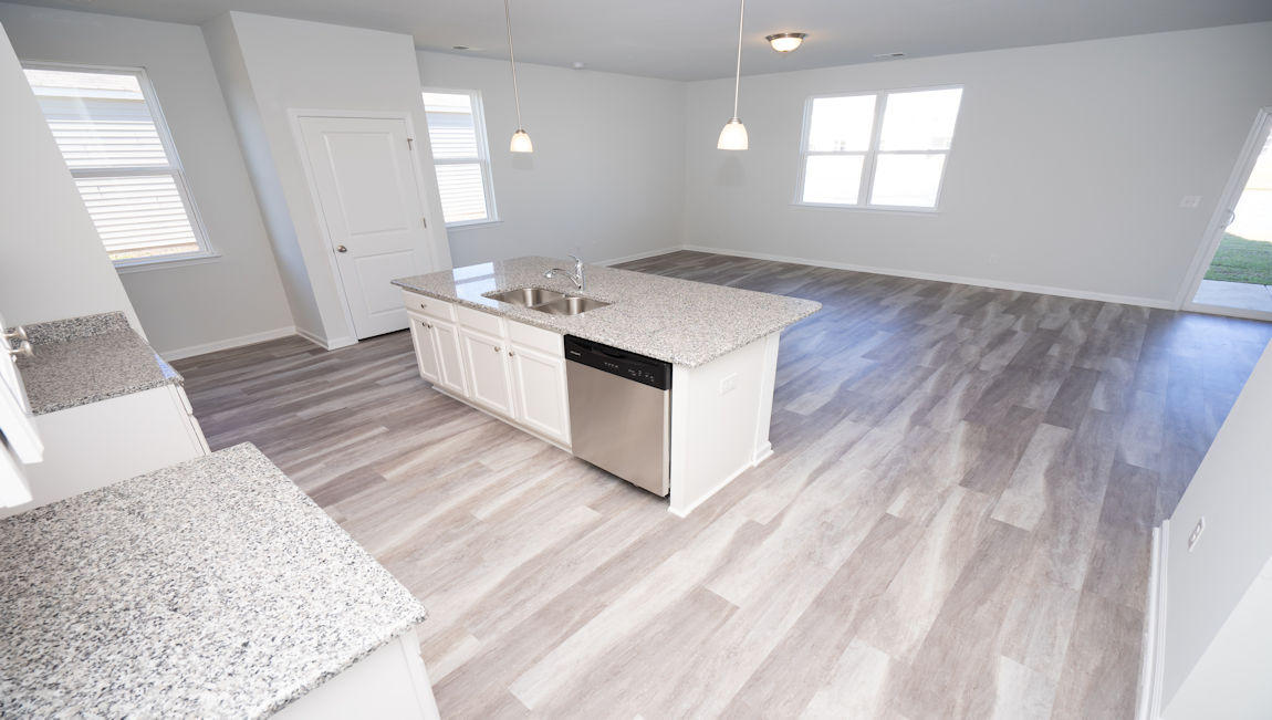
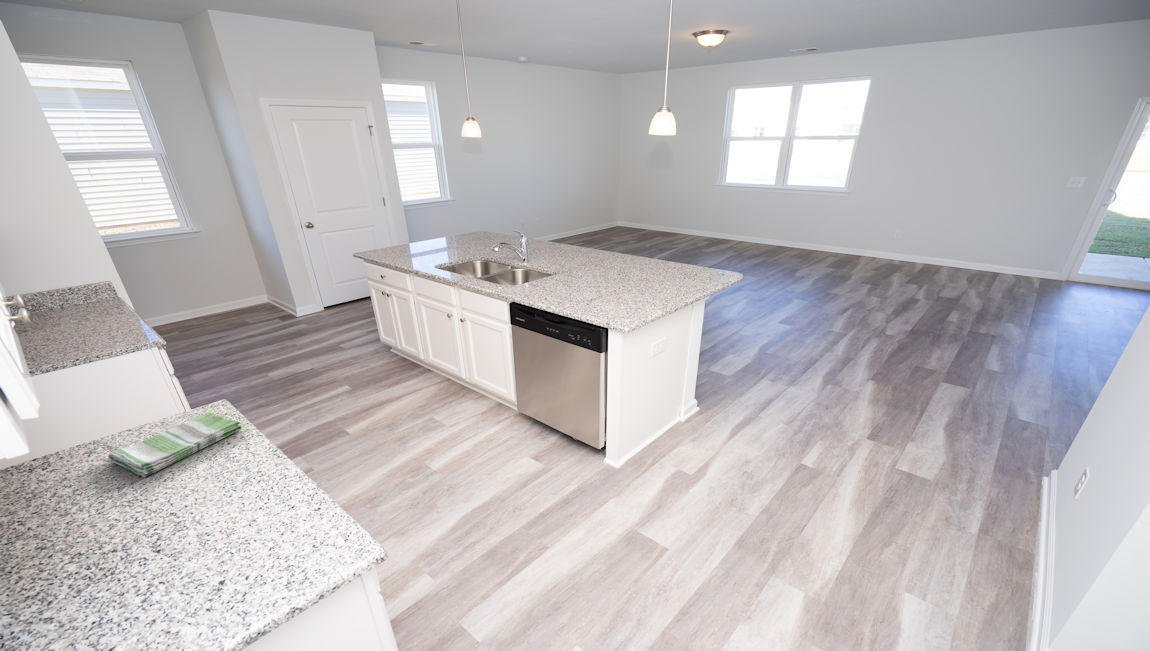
+ dish towel (177, 438)
